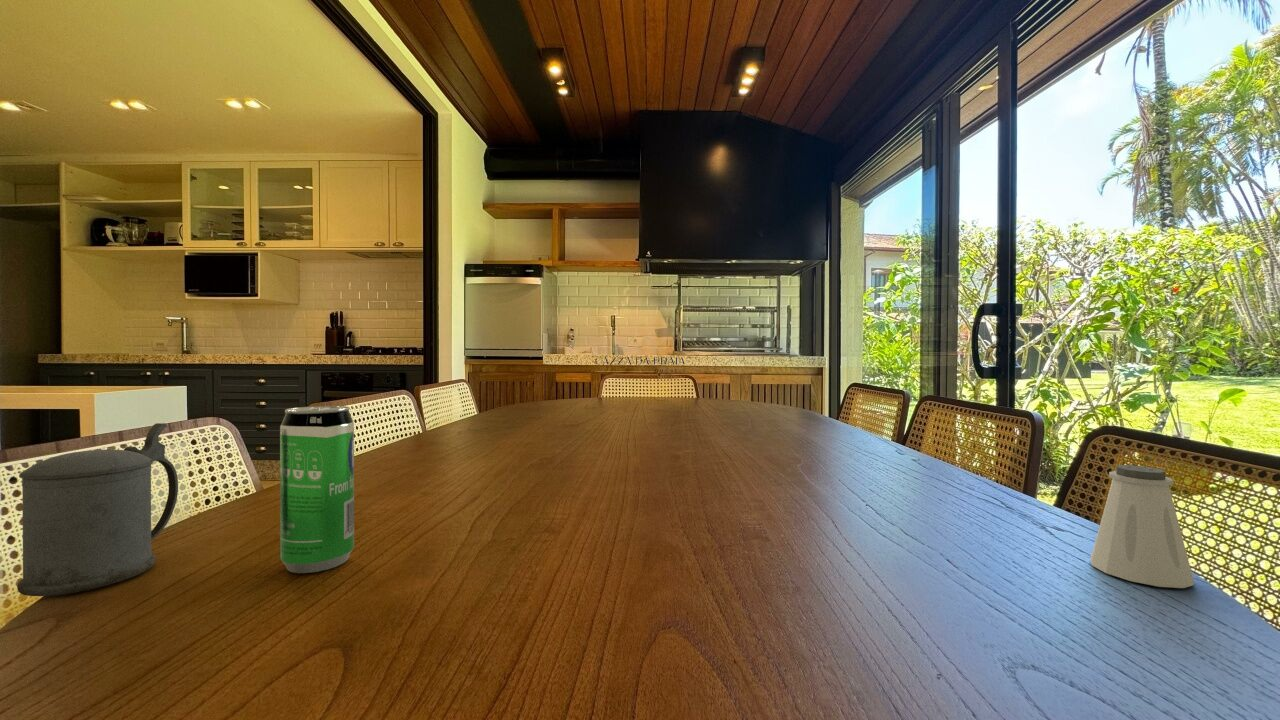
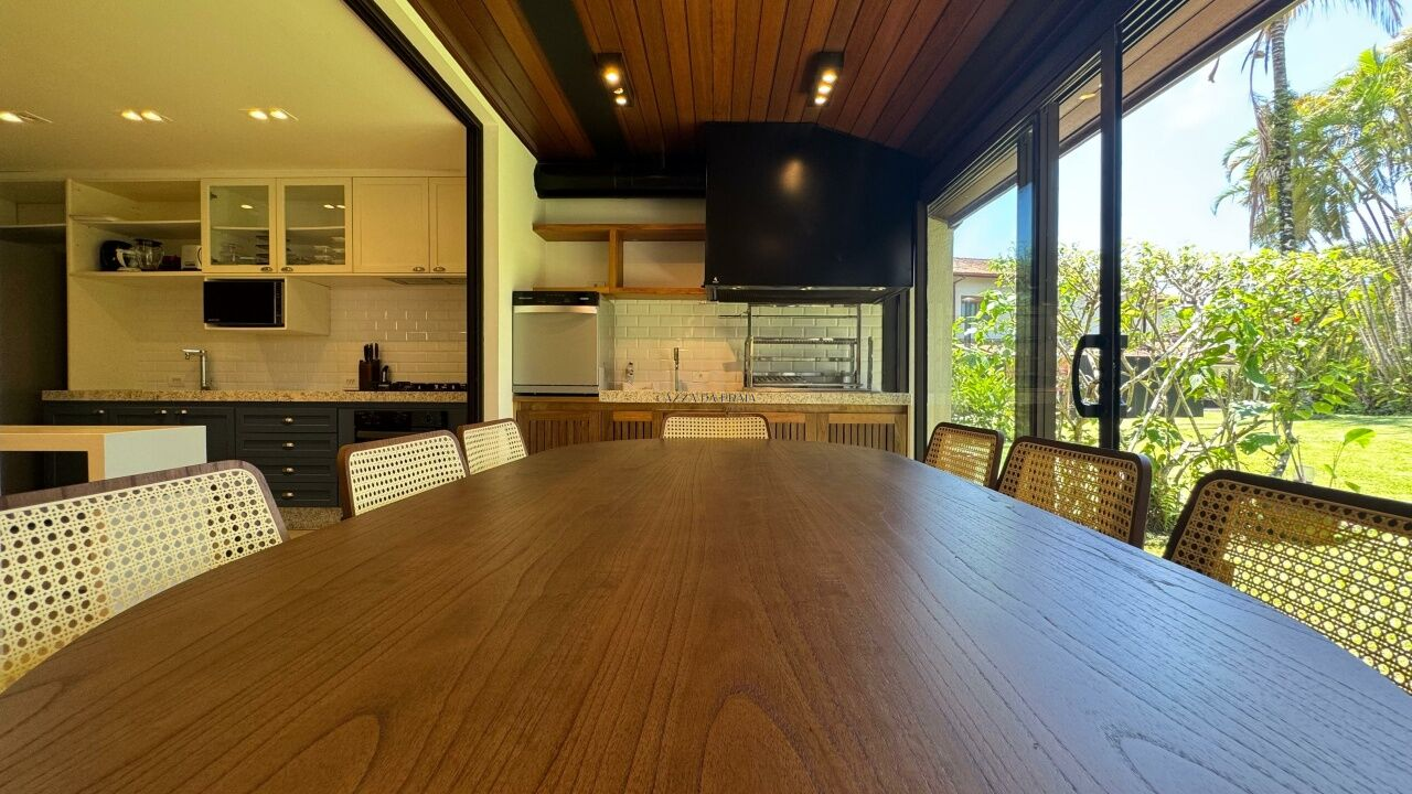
- beverage can (318, 485)
- beer stein (111, 498)
- saltshaker (1139, 520)
